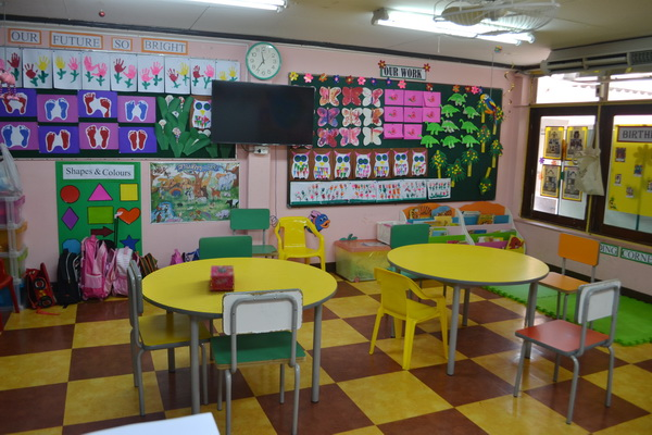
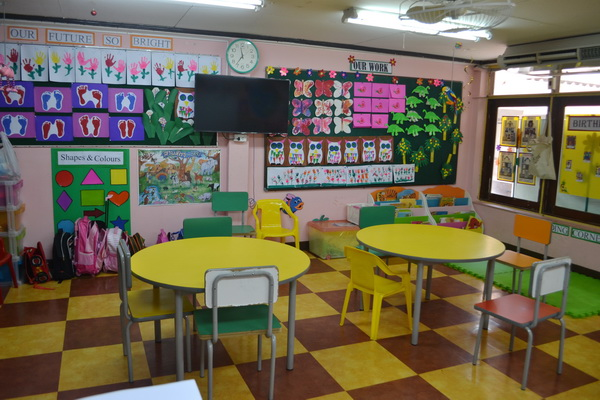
- tissue box (222, 277)
